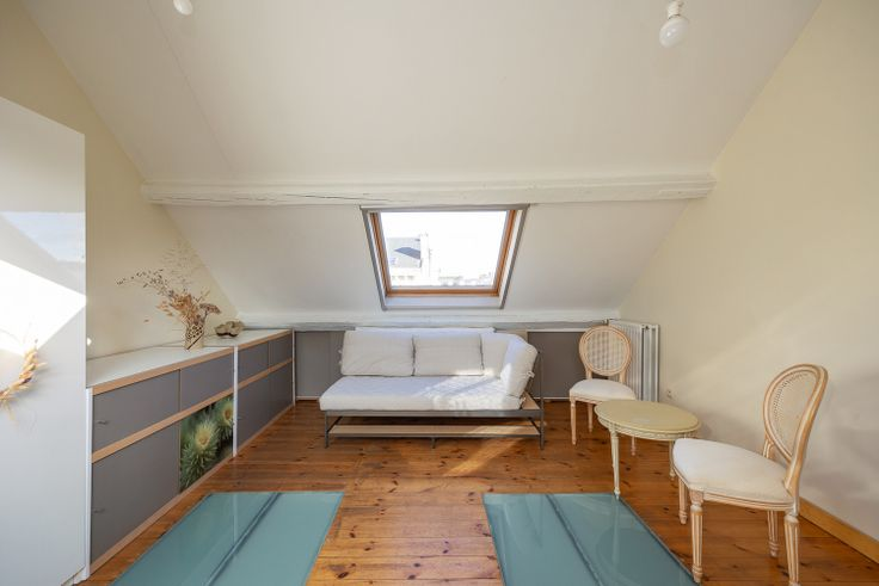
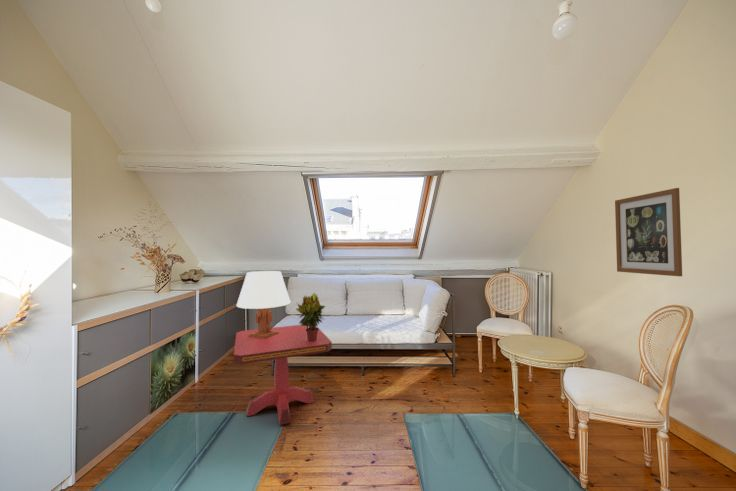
+ potted plant (312, 316)
+ side table (281, 371)
+ wall art (644, 234)
+ table lamp (264, 303)
